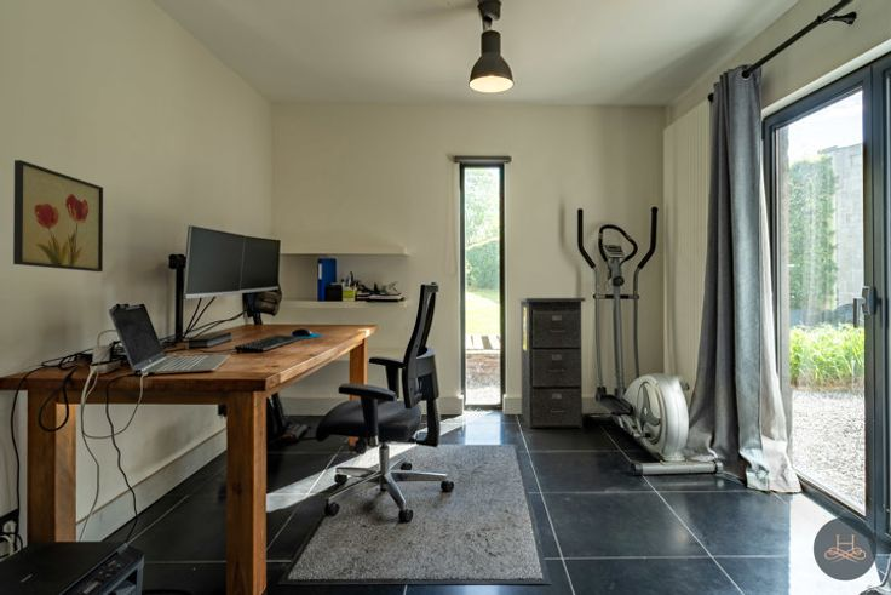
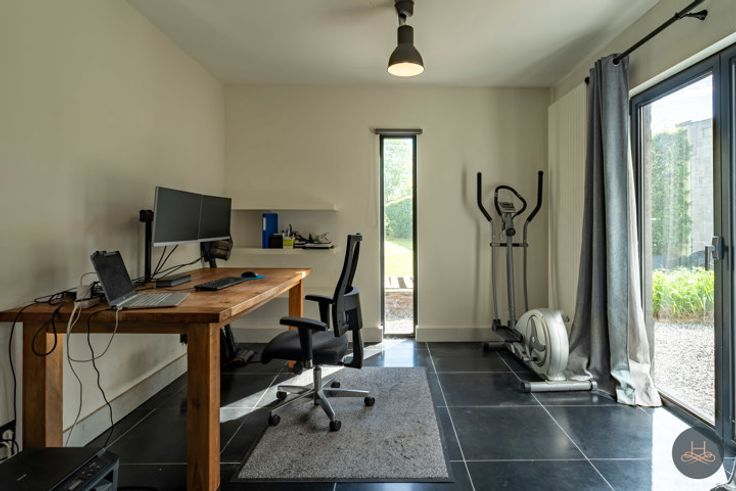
- filing cabinet (551, 360)
- wall art (61, 222)
